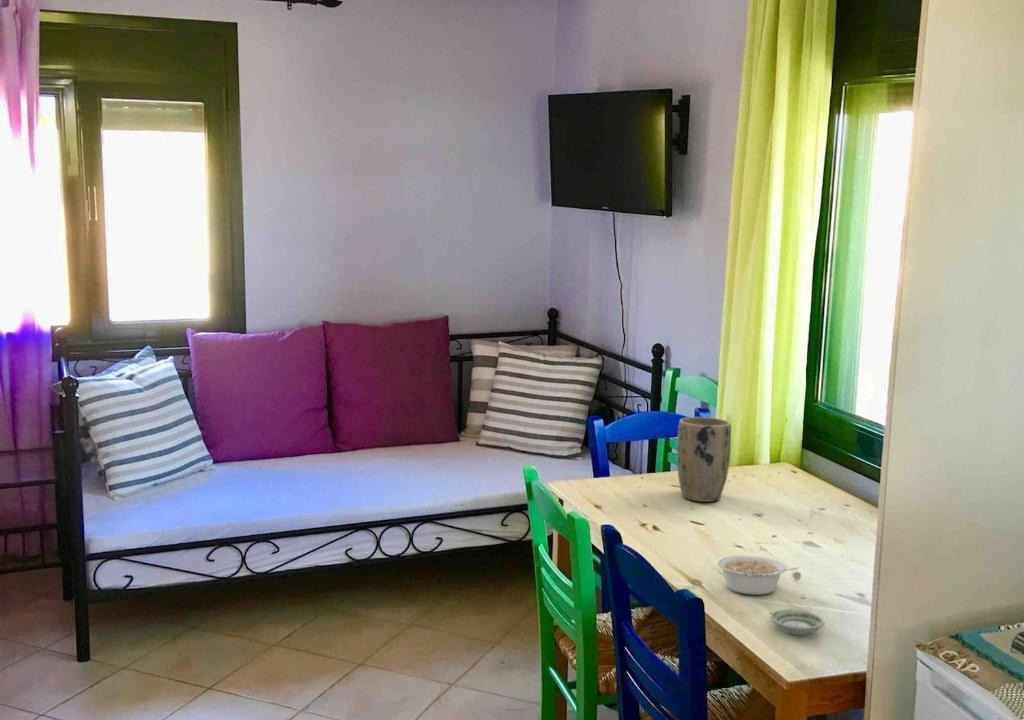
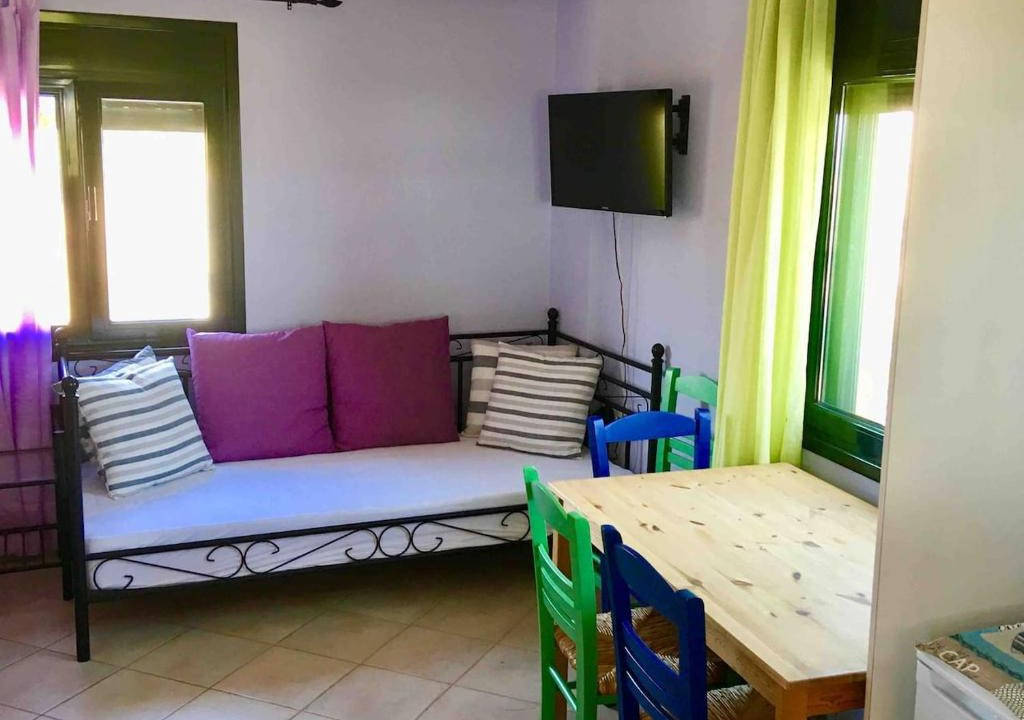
- saucer (796, 624)
- legume (754, 574)
- plant pot (703, 459)
